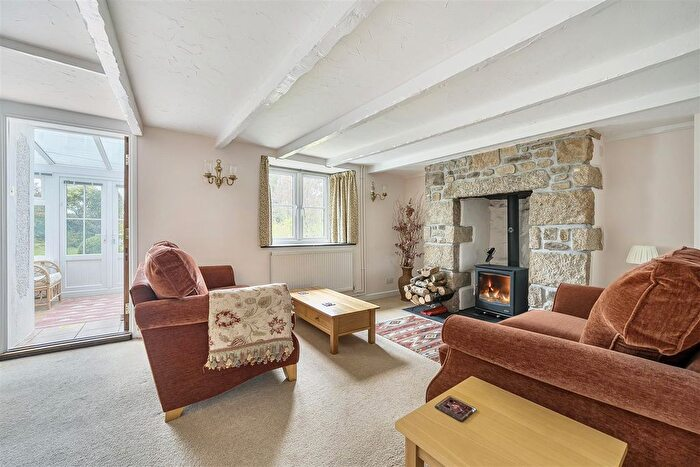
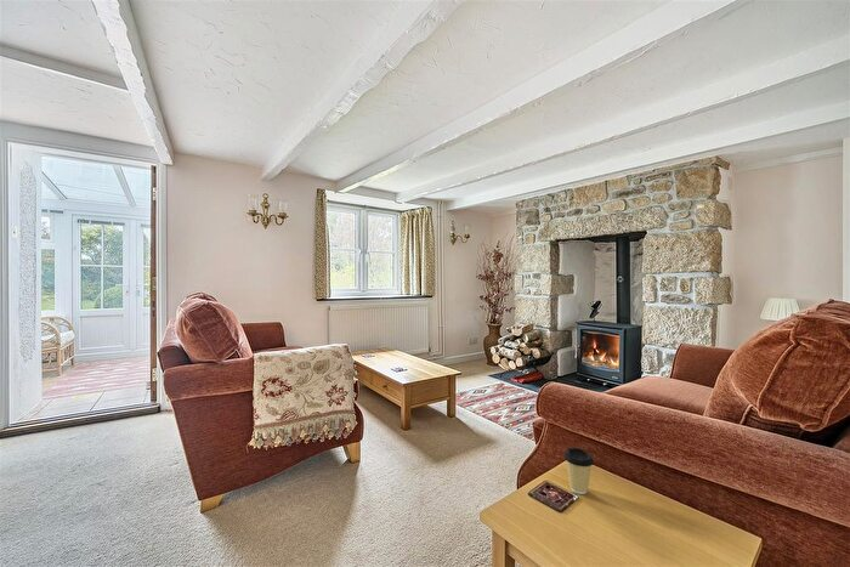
+ coffee cup (578, 471)
